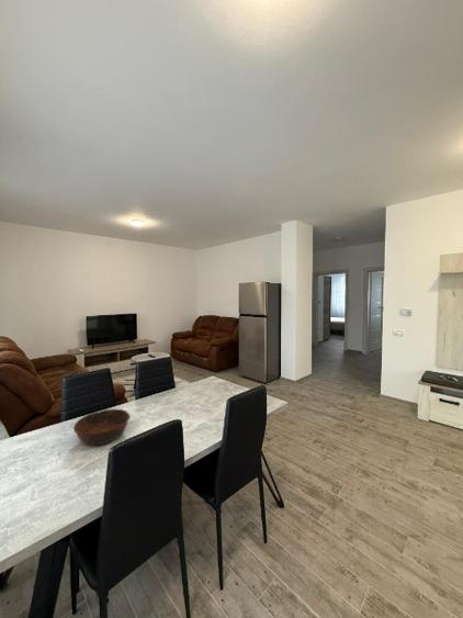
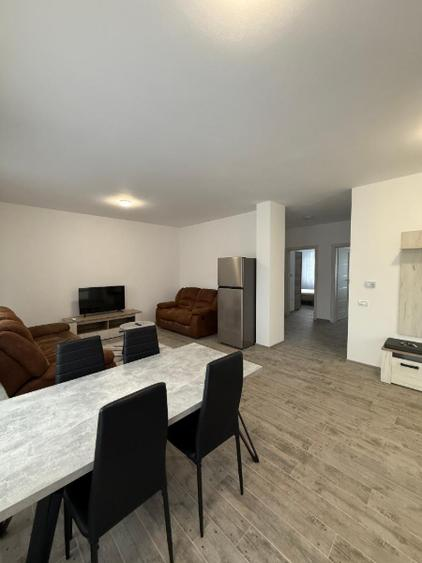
- bowl (103, 428)
